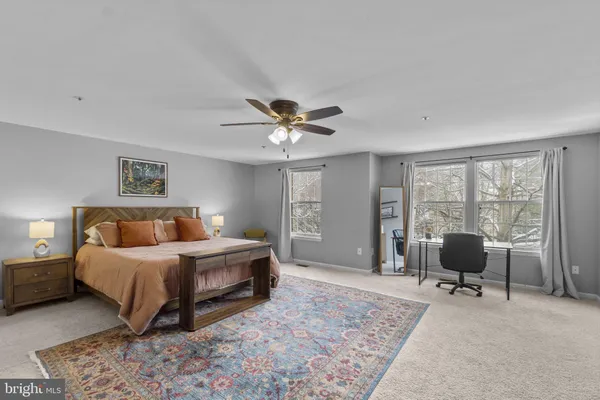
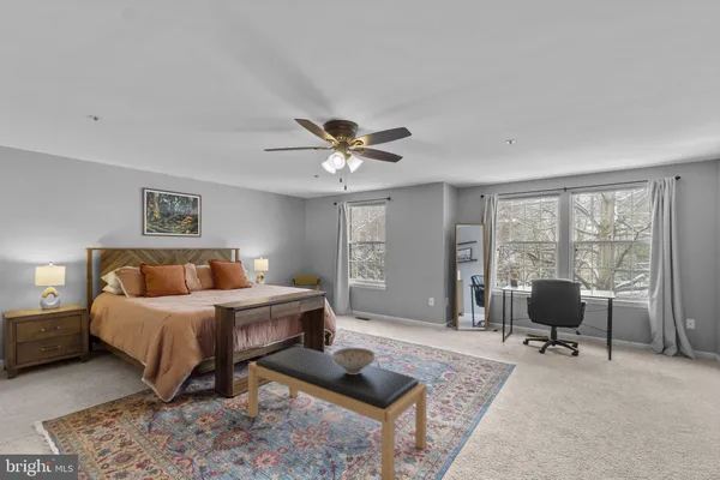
+ decorative bowl (353, 362)
+ bench (330, 397)
